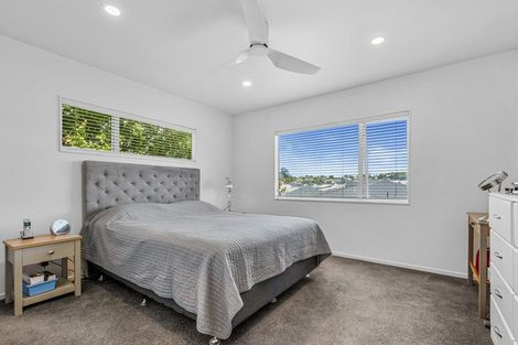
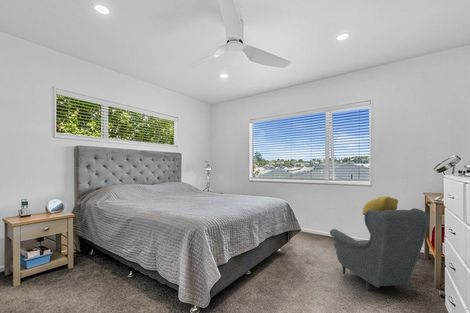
+ armchair (376, 239)
